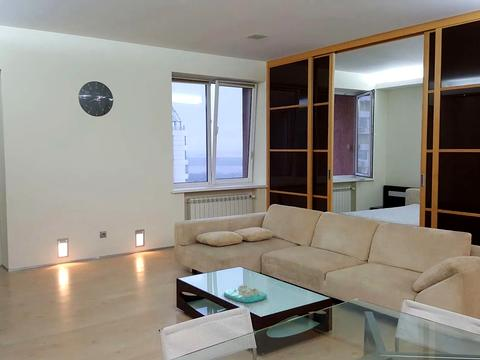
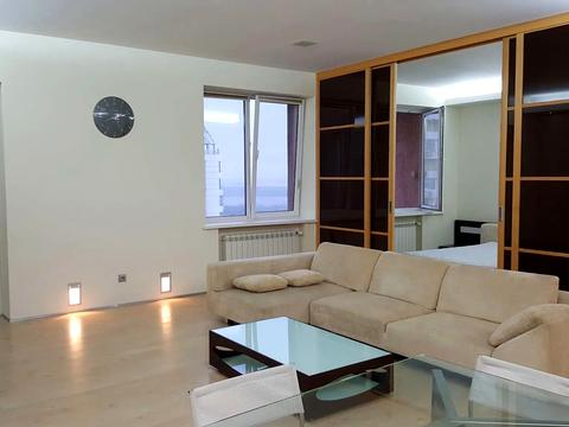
- decorative tray (244, 287)
